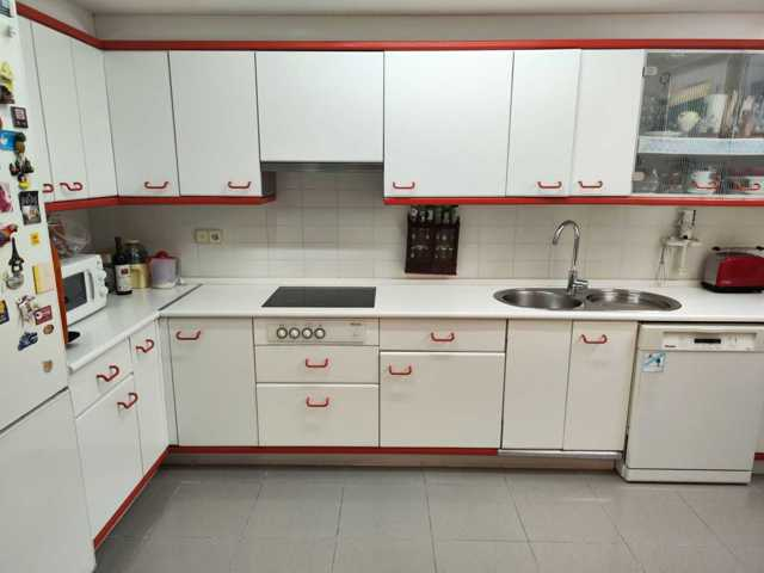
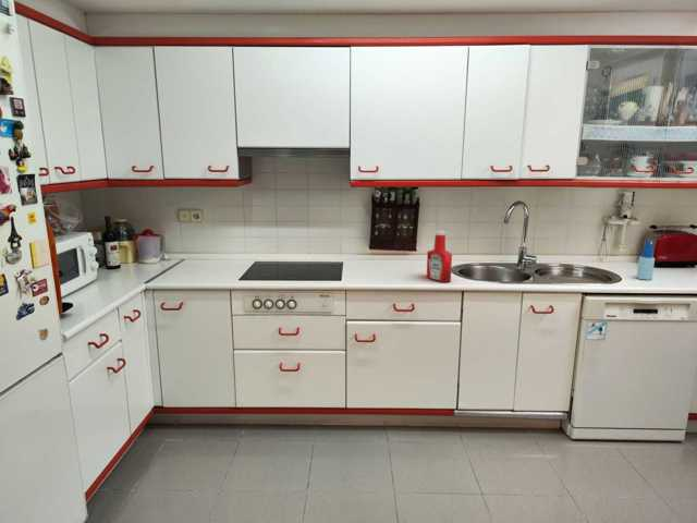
+ spray bottle (646, 259)
+ soap bottle (439, 255)
